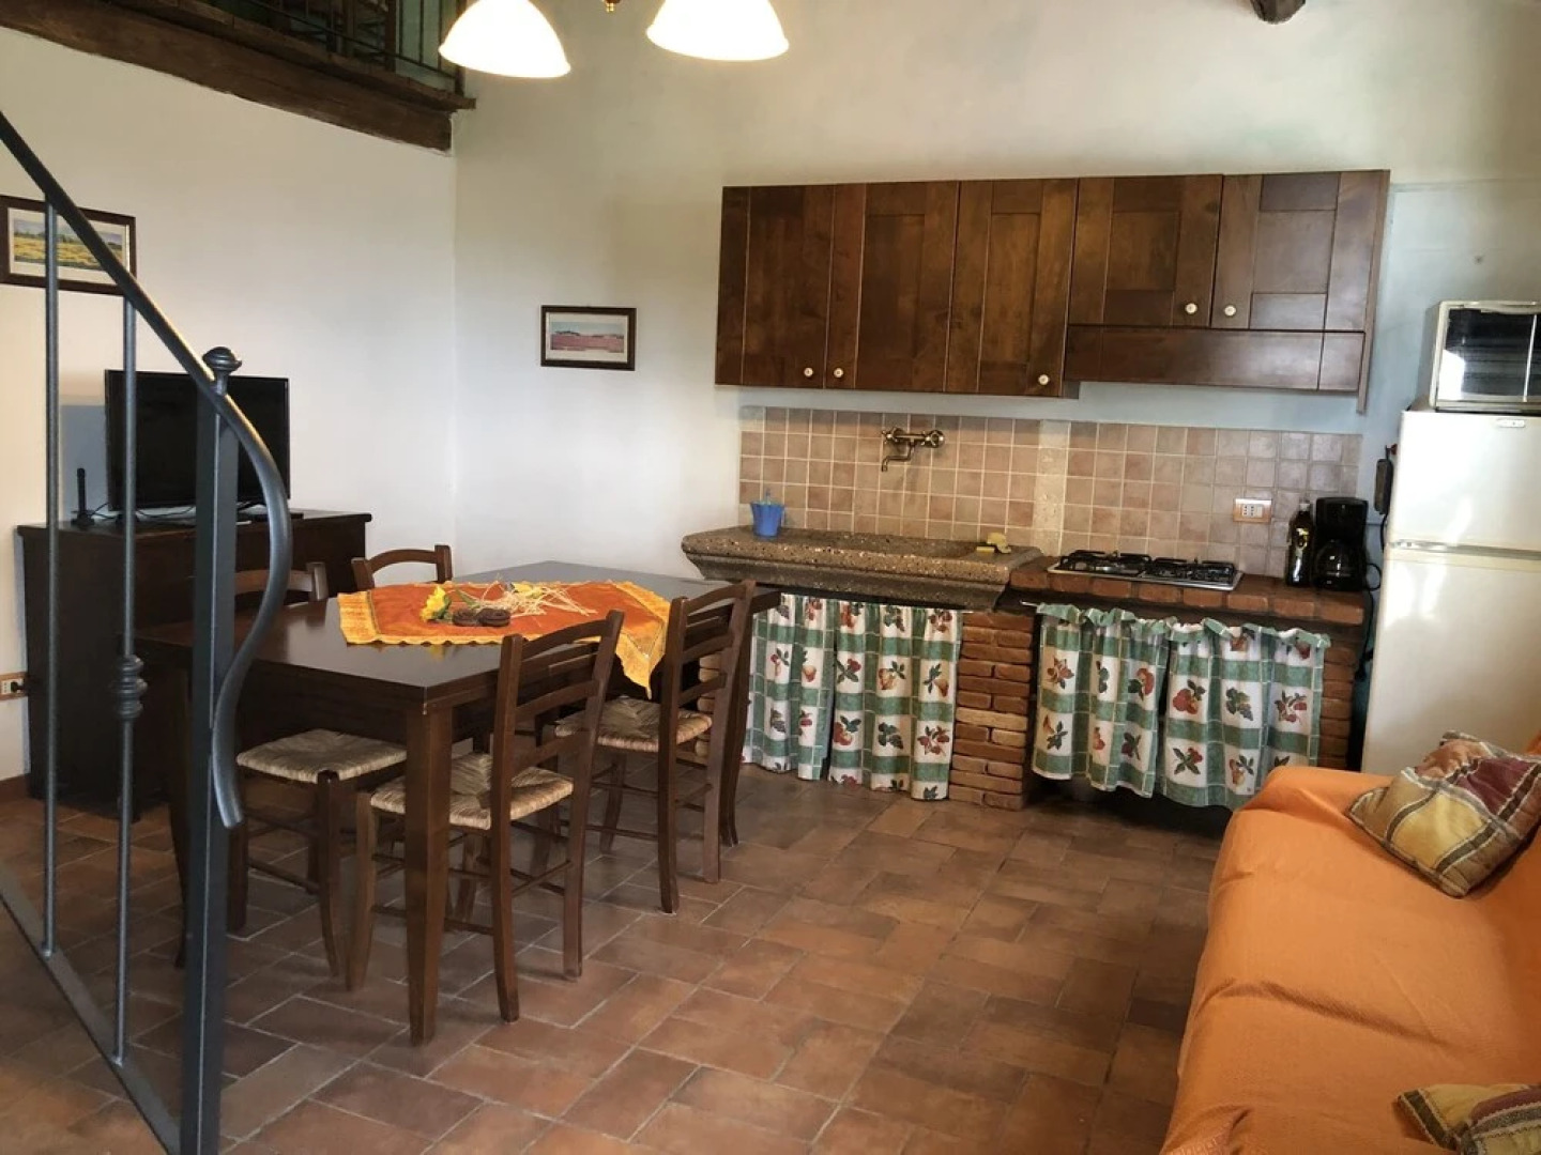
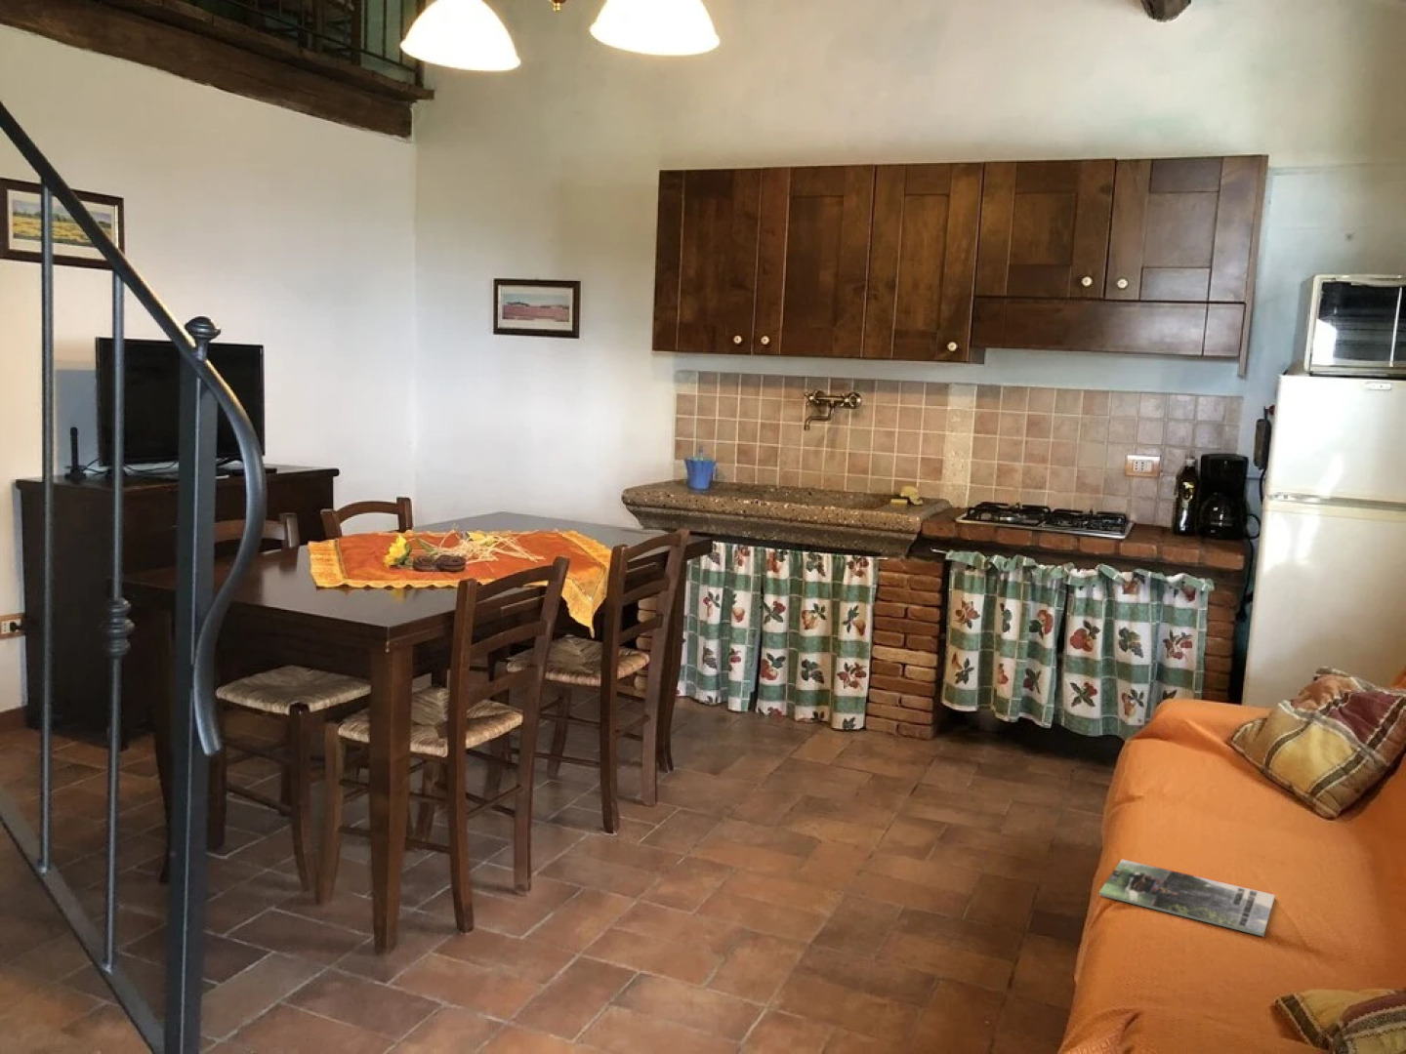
+ magazine (1187, 893)
